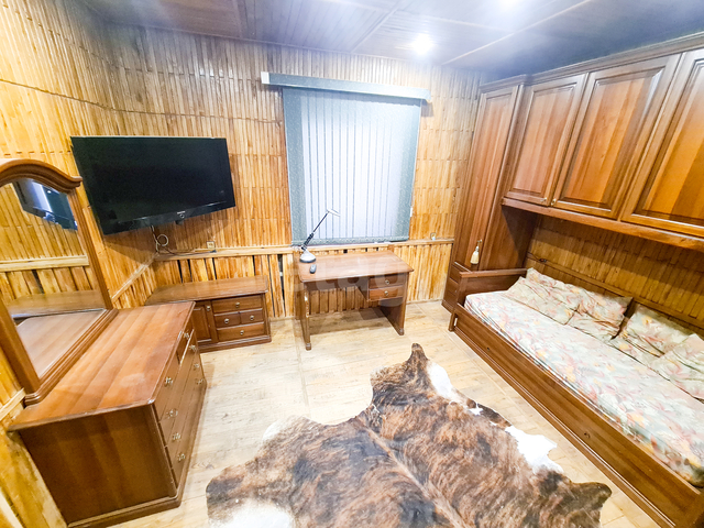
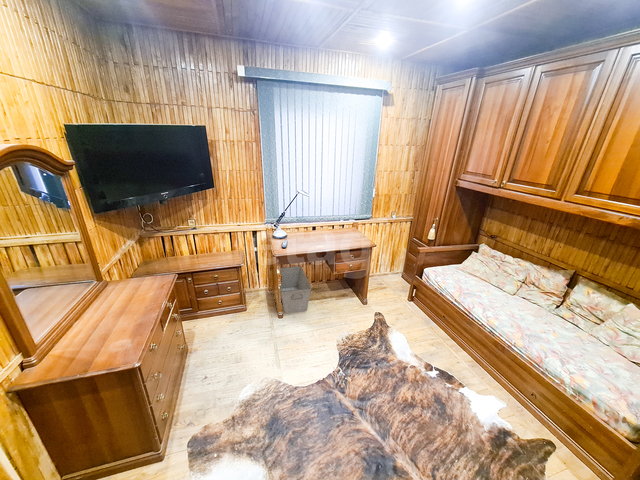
+ storage bin (292, 288)
